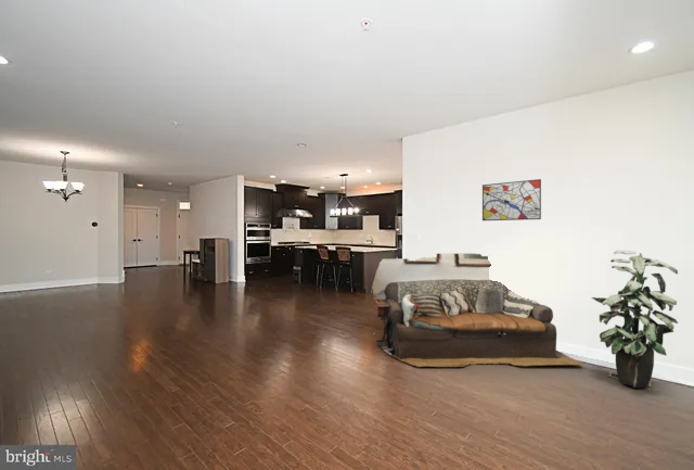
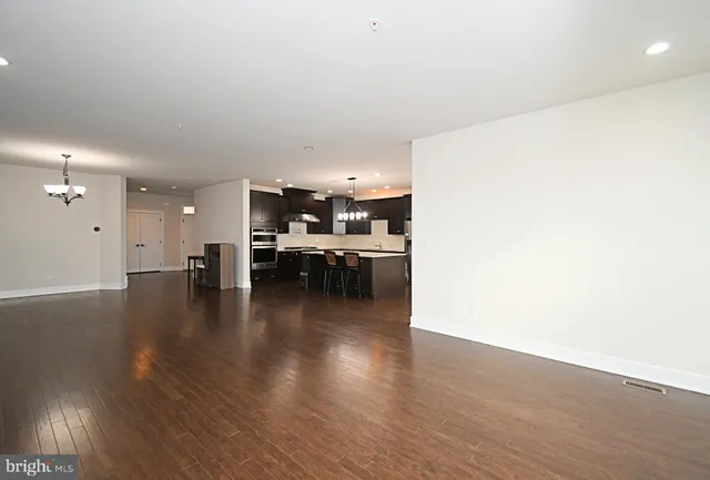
- sofa (470, 302)
- wall art (510, 201)
- indoor plant (632, 317)
